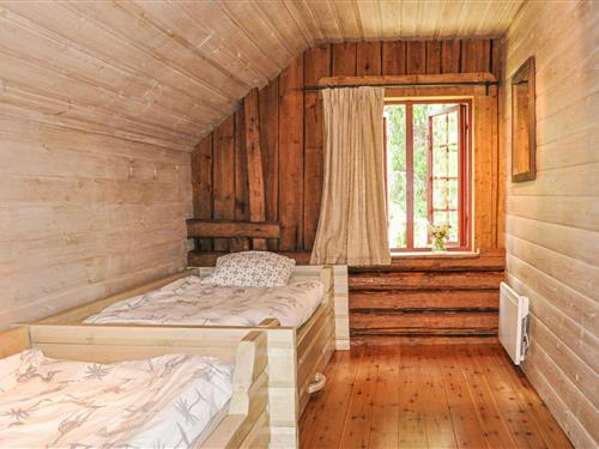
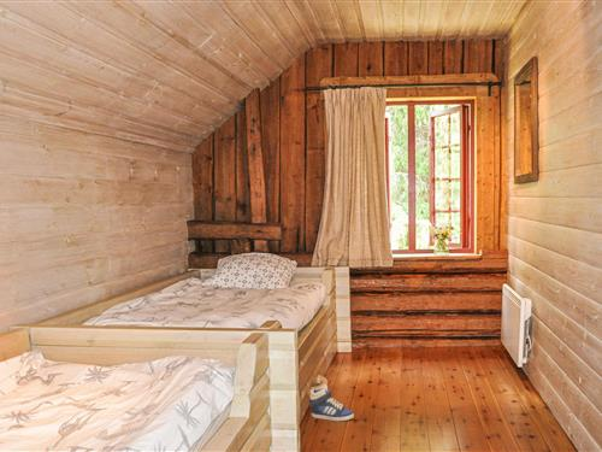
+ sneaker (331, 401)
